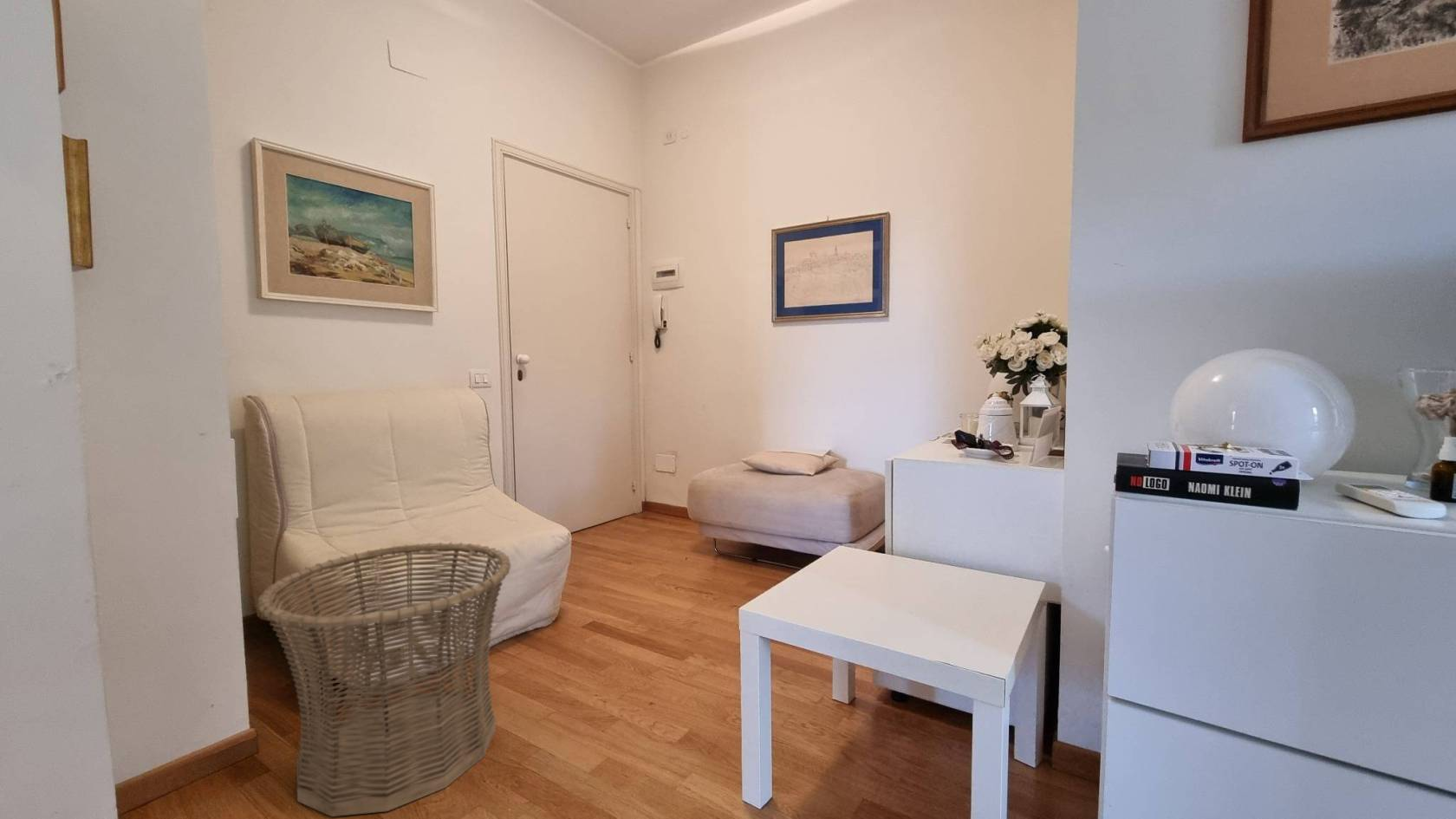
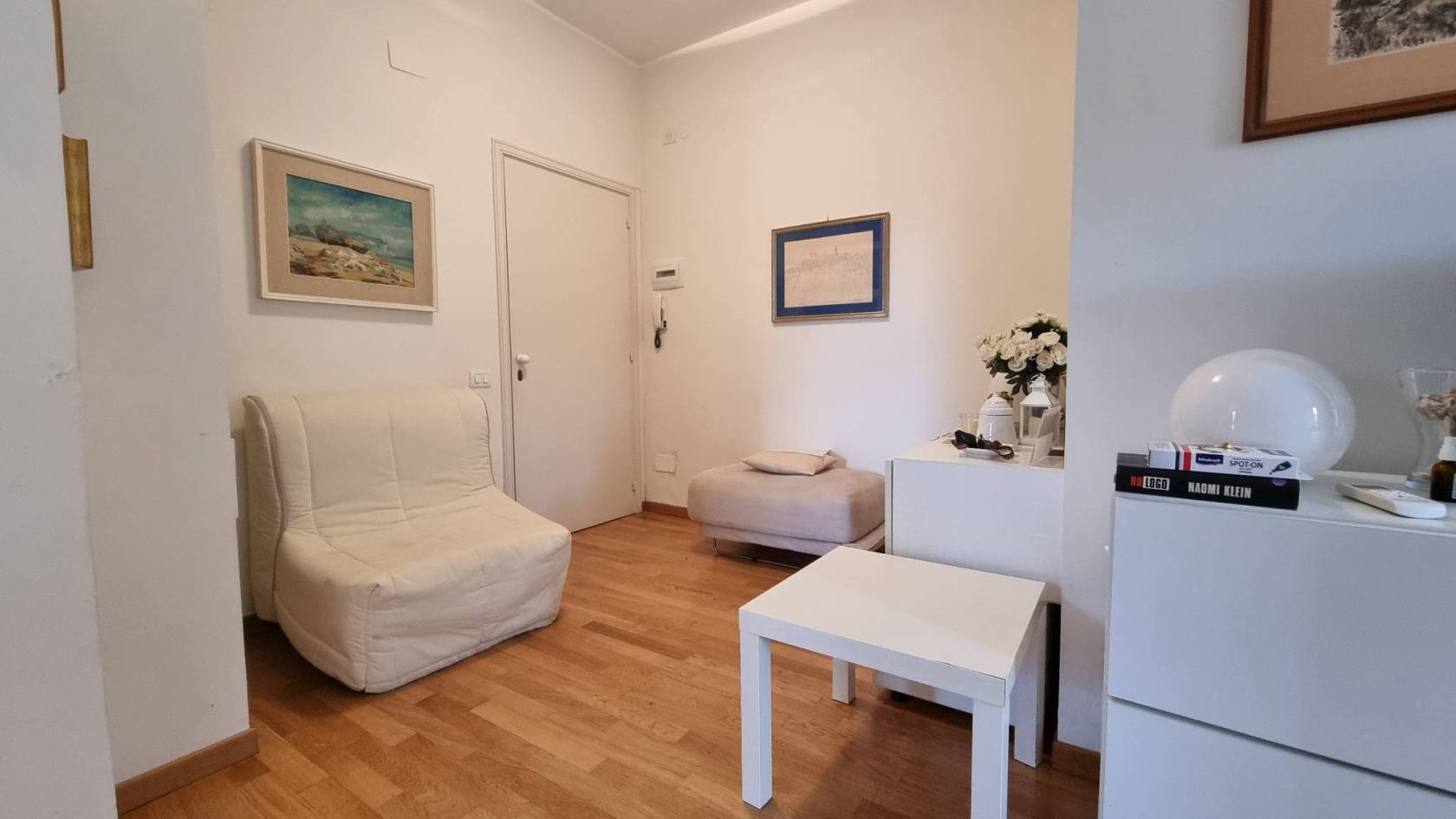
- basket (399, 661)
